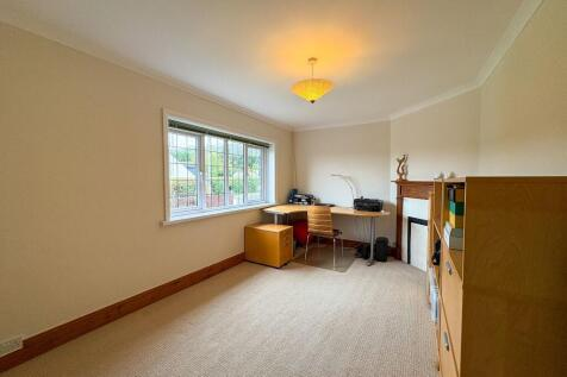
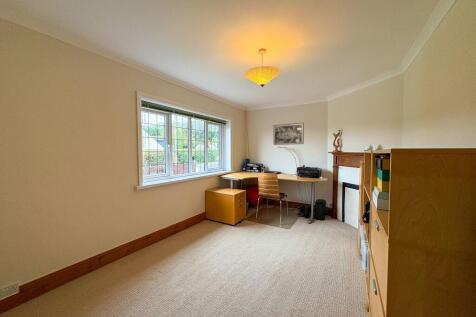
+ wall art (288, 134)
